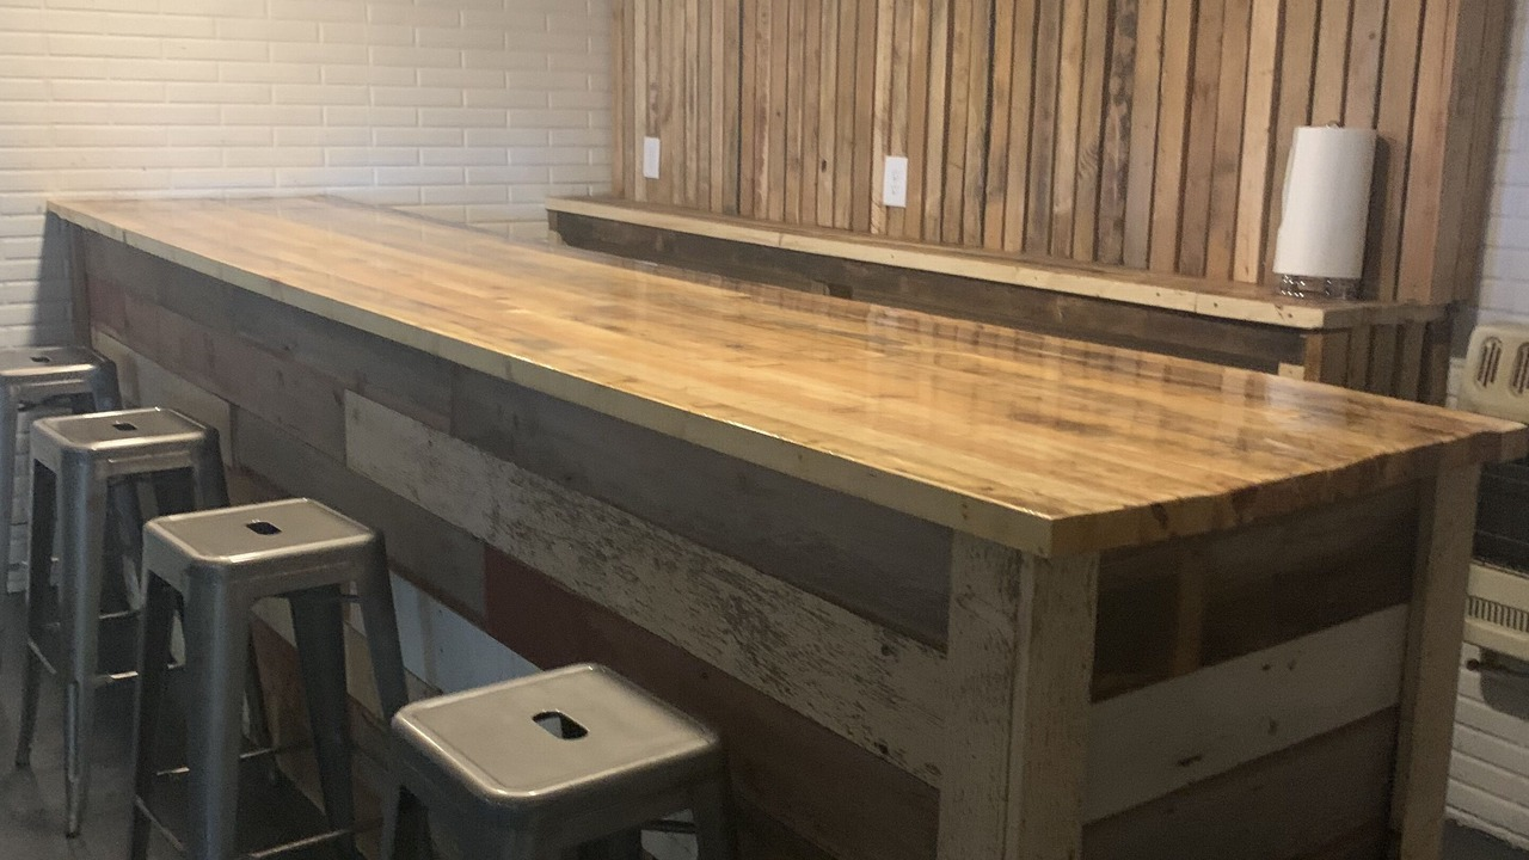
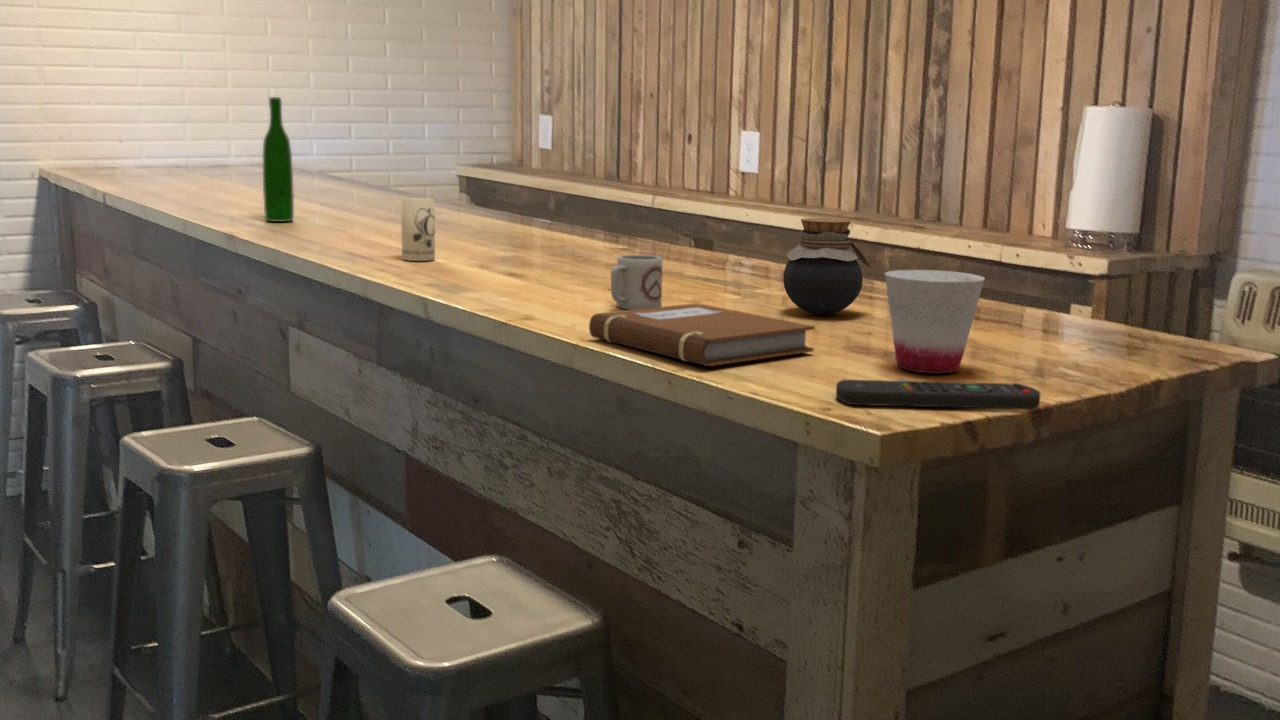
+ cup (930, 322)
+ notebook (695, 331)
+ cup (634, 282)
+ jar (828, 267)
+ wine bottle (277, 159)
+ remote control (937, 393)
+ candle (418, 229)
